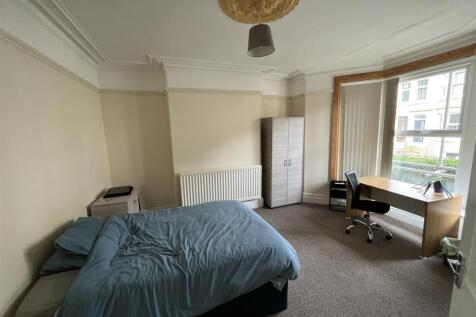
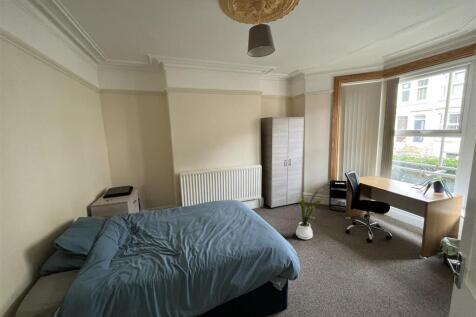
+ house plant (306, 212)
